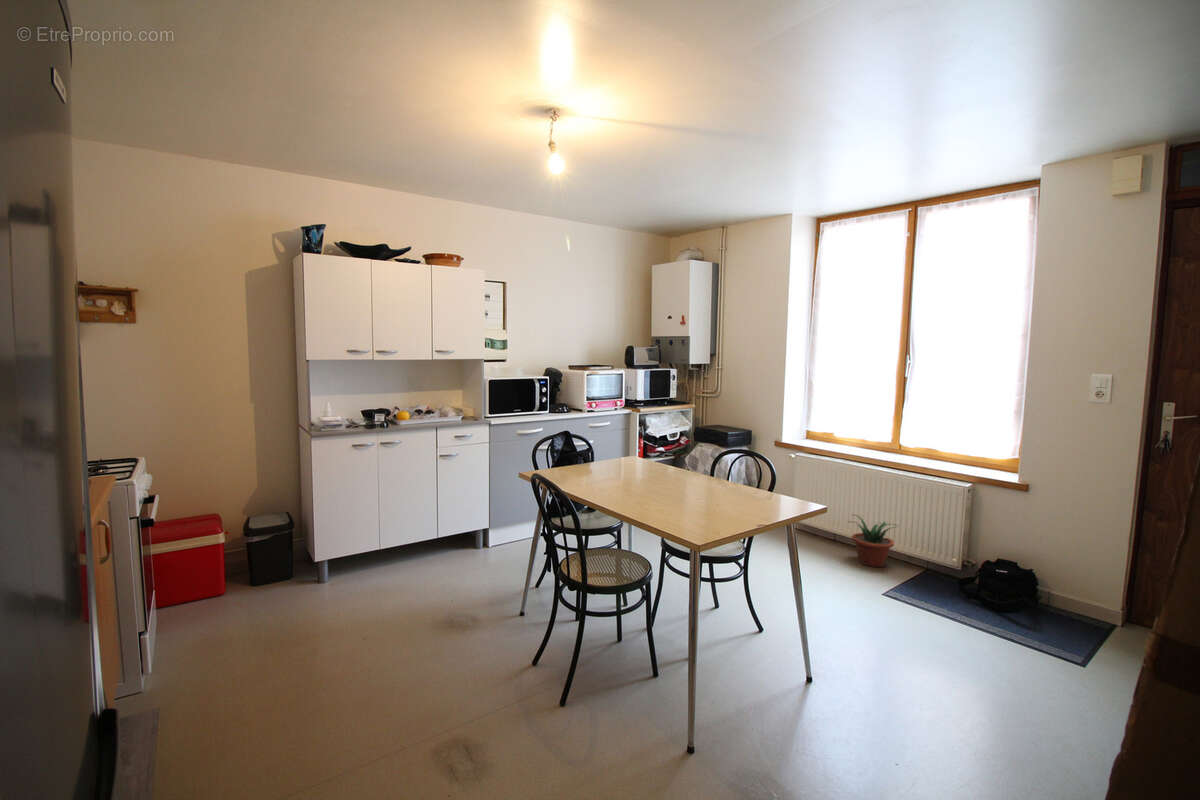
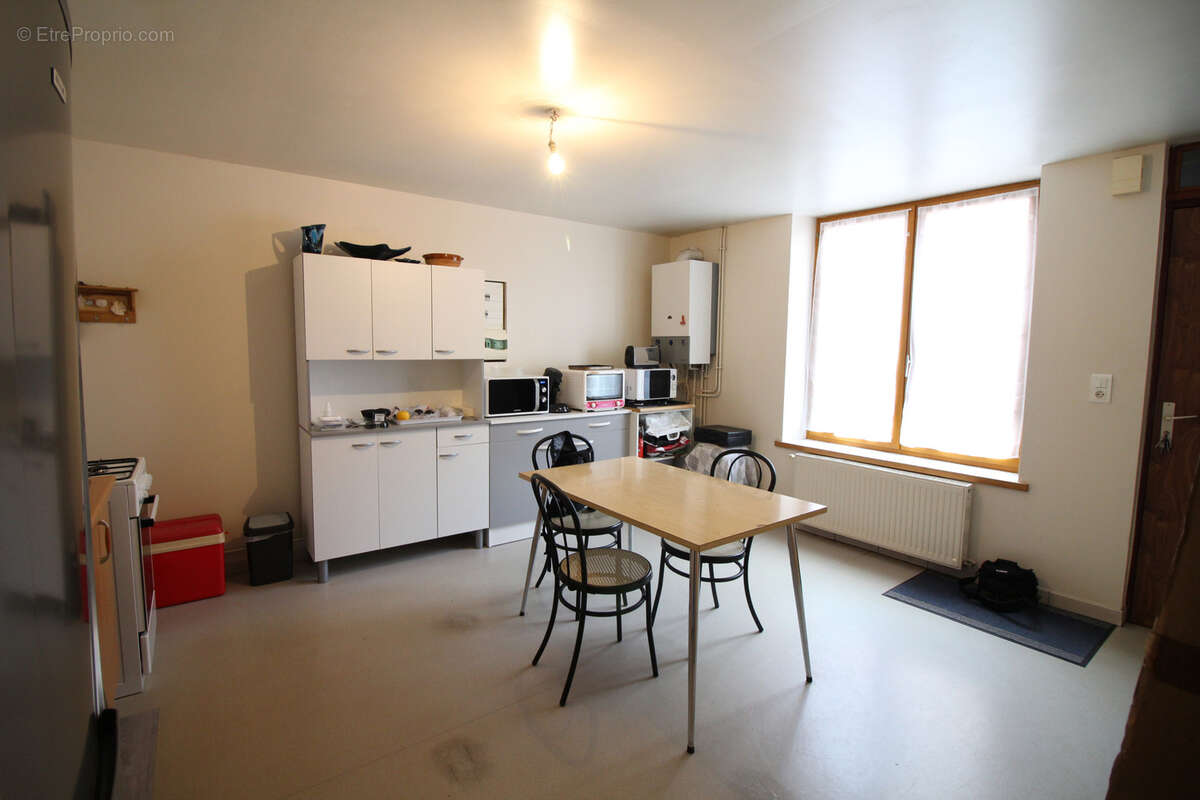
- potted plant (872, 540)
